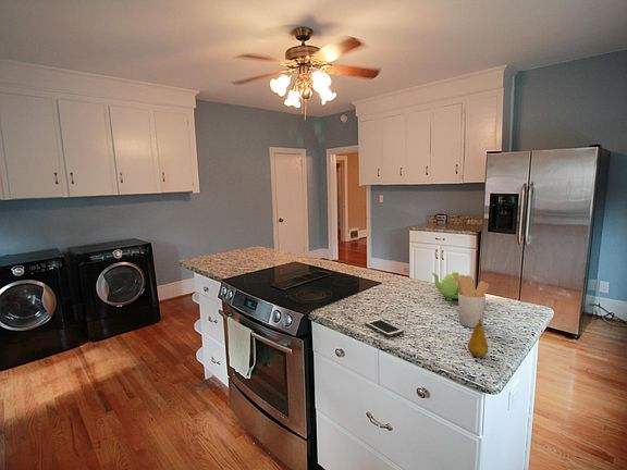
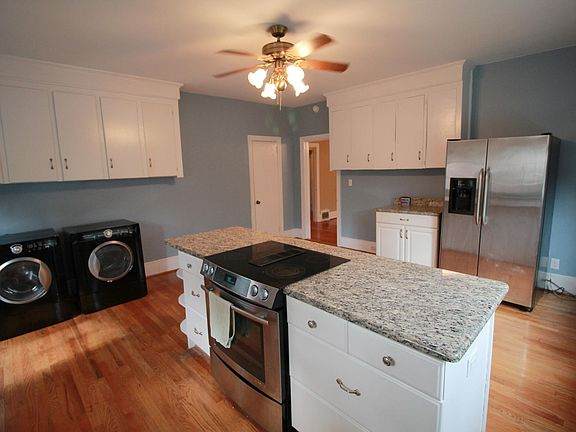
- utensil holder (468, 299)
- fruit (478, 336)
- teapot (453, 286)
- cell phone (383, 326)
